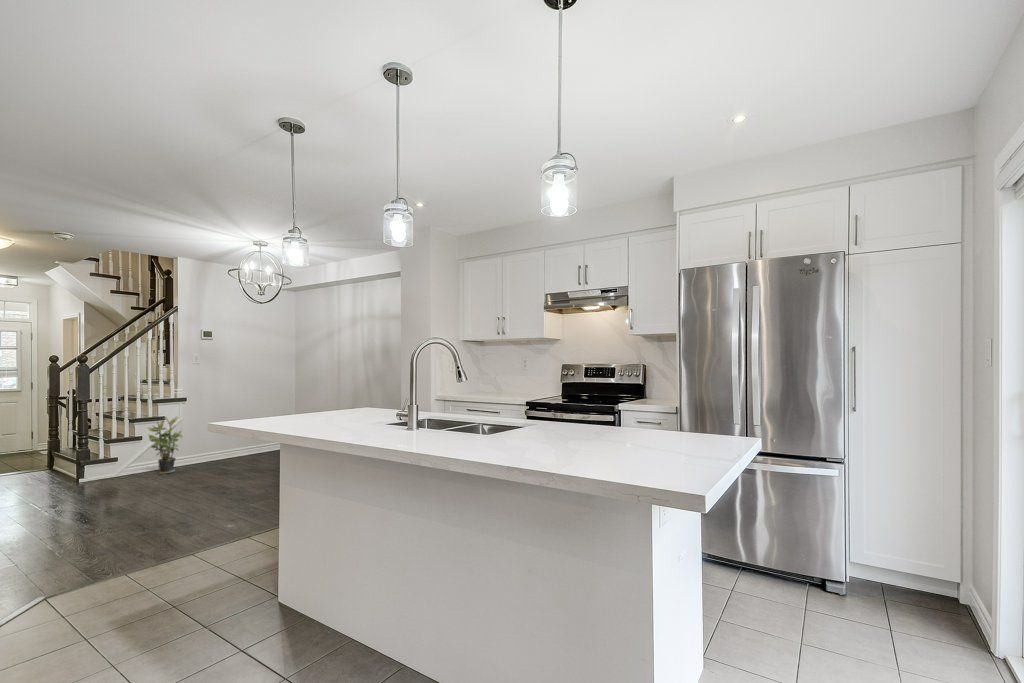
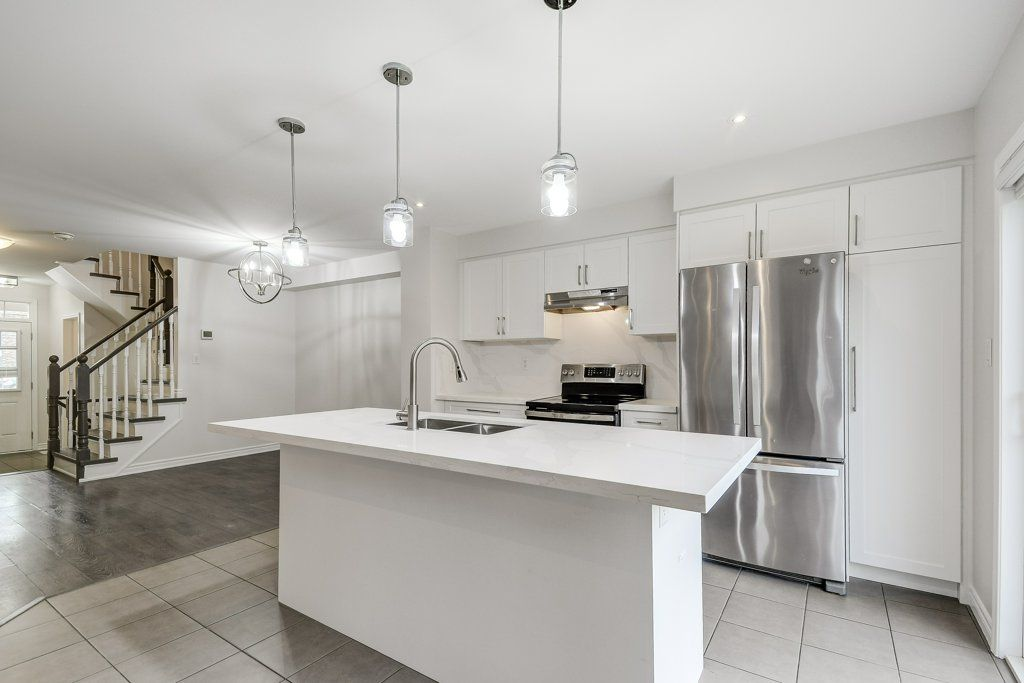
- potted plant (164, 444)
